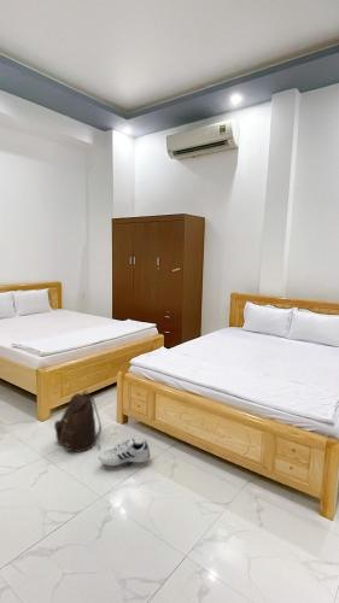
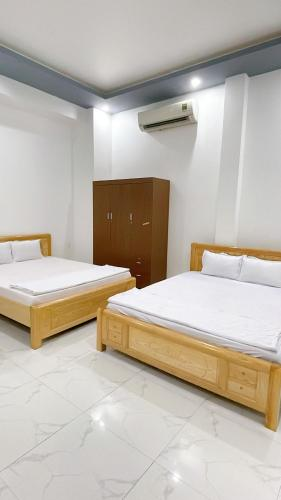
- shoe (124, 451)
- backpack (78, 417)
